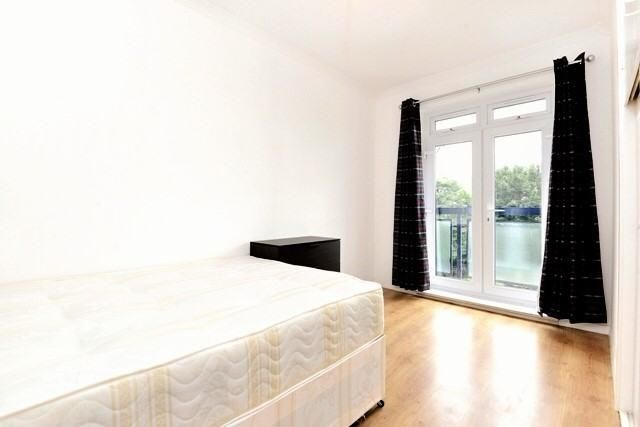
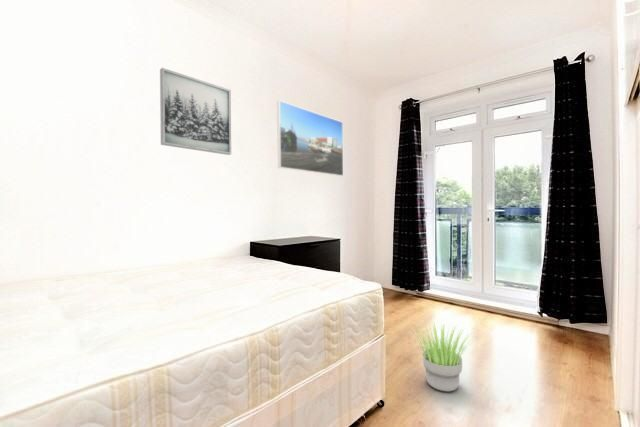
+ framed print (313, 142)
+ potted plant (441, 358)
+ wall art (198, 115)
